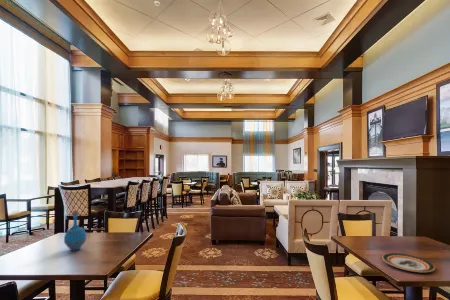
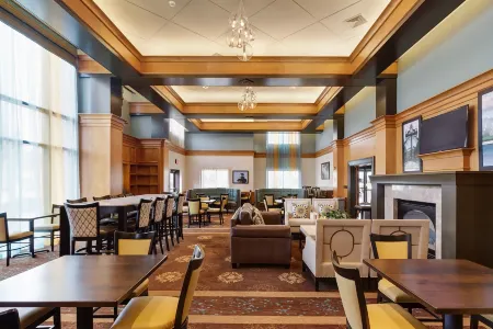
- plate (407, 263)
- bottle (75, 229)
